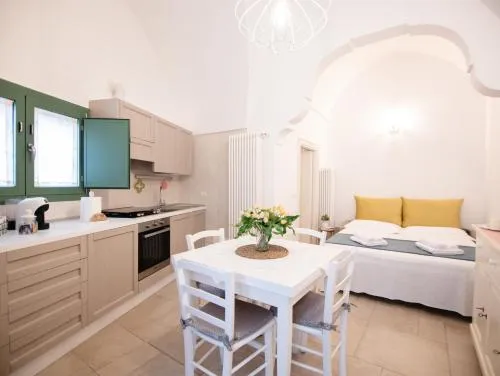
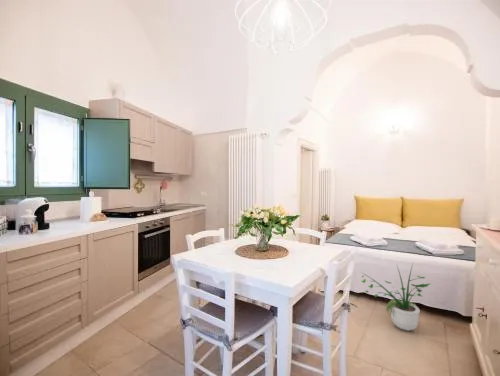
+ potted plant (394, 292)
